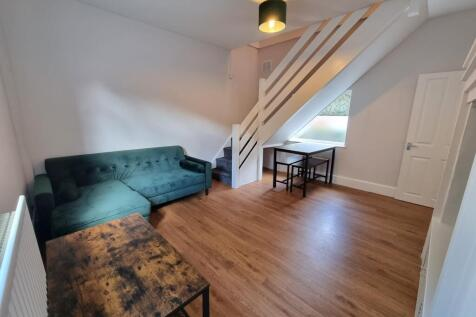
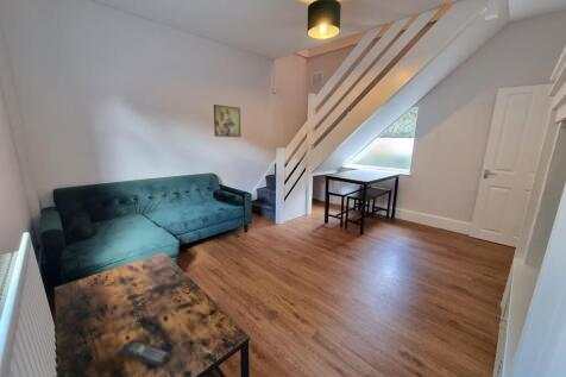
+ remote control (144, 352)
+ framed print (227, 121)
